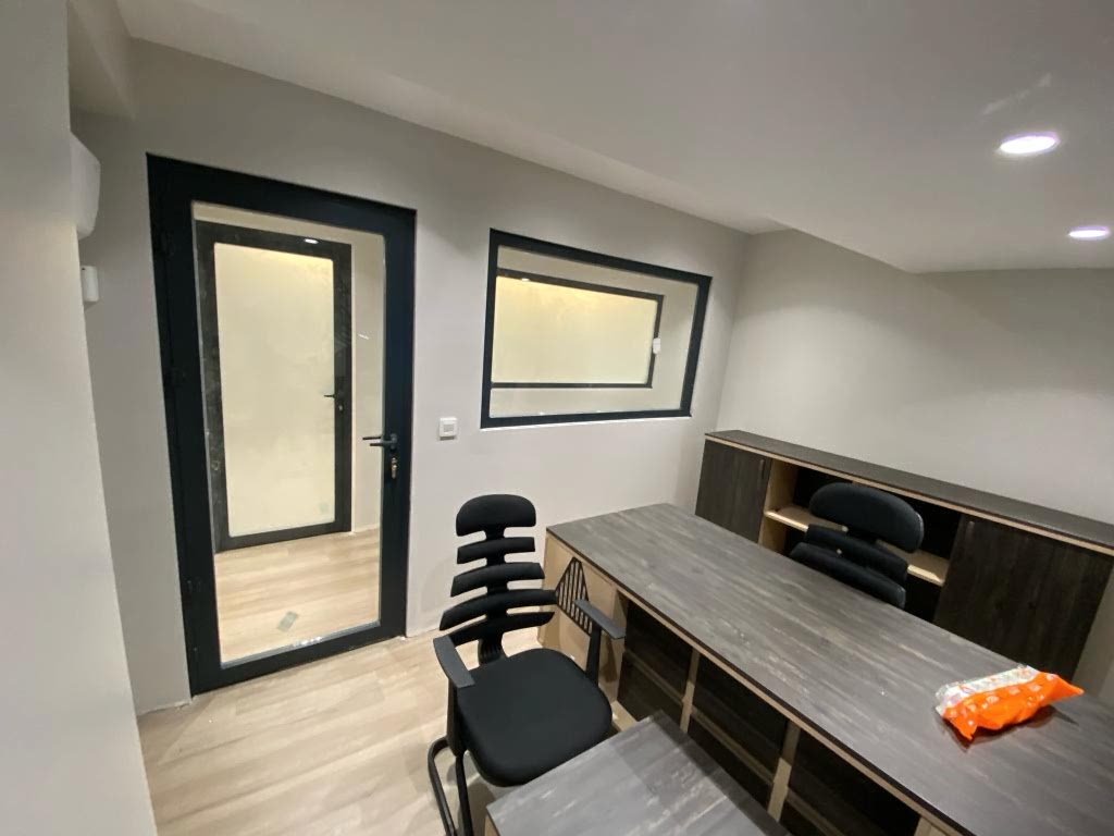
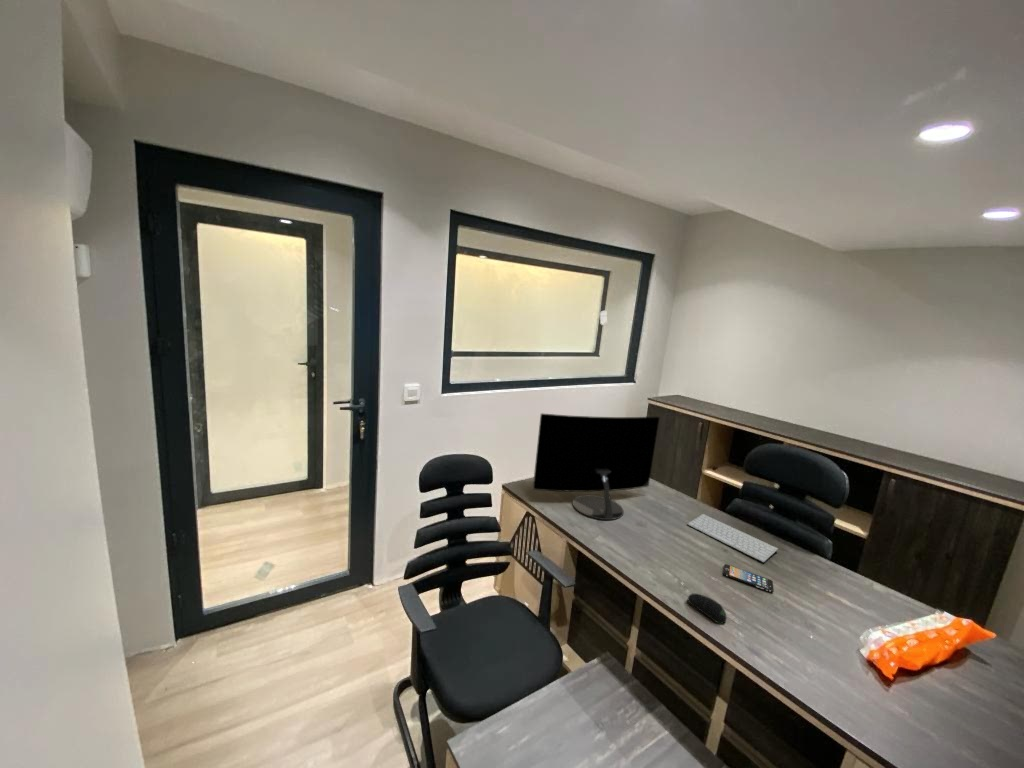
+ keyboard (730, 535)
+ computer mouse (707, 604)
+ smartphone (747, 577)
+ monitor (602, 463)
